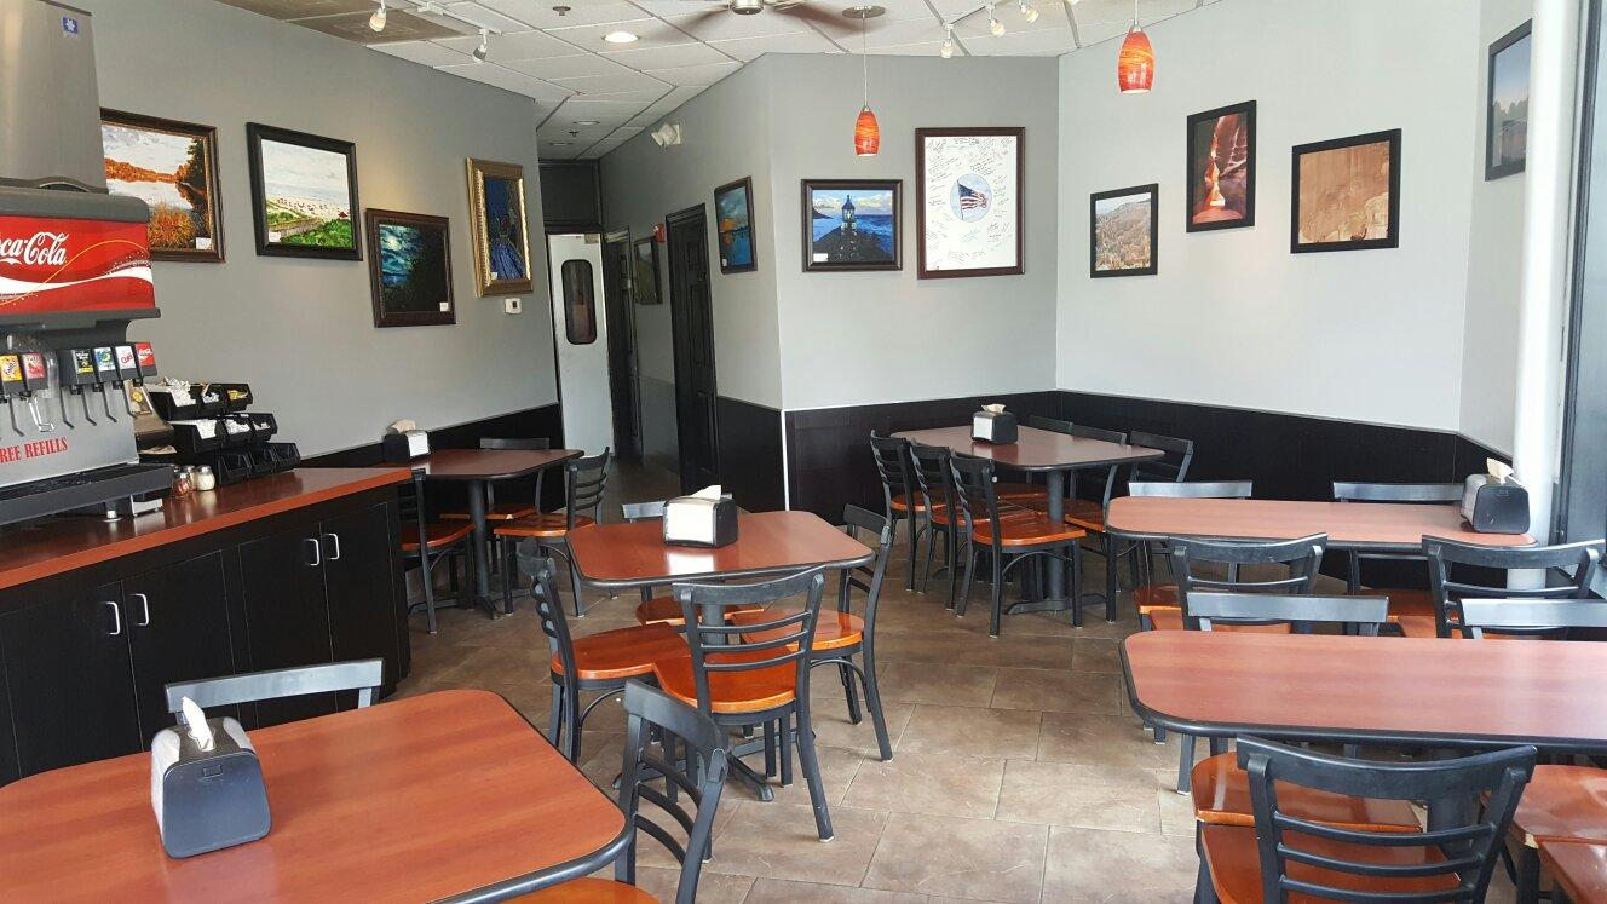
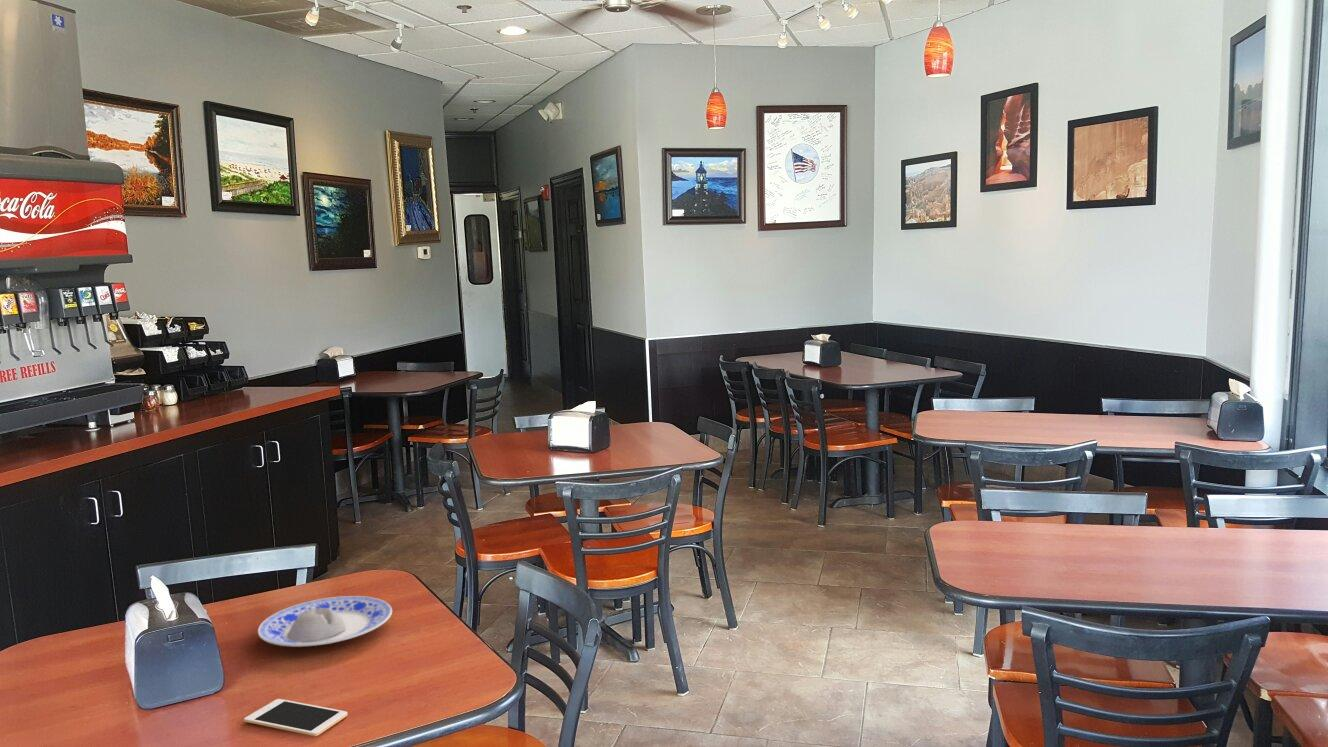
+ plate (326, 618)
+ cell phone (296, 716)
